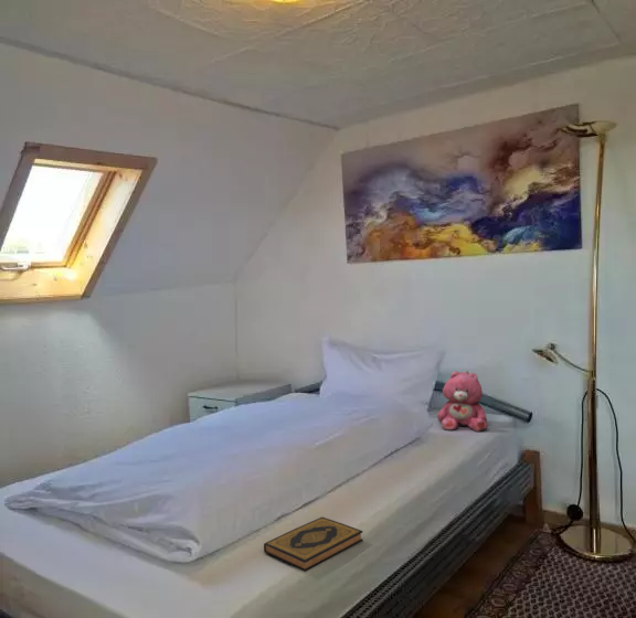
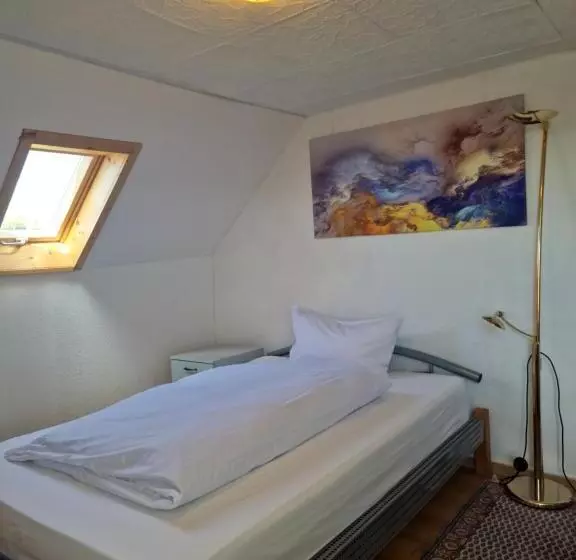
- hardback book (314, 541)
- teddy bear (463, 398)
